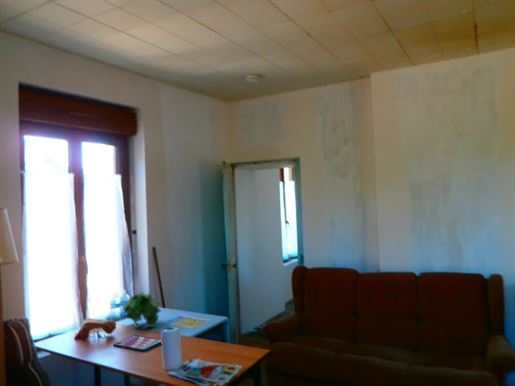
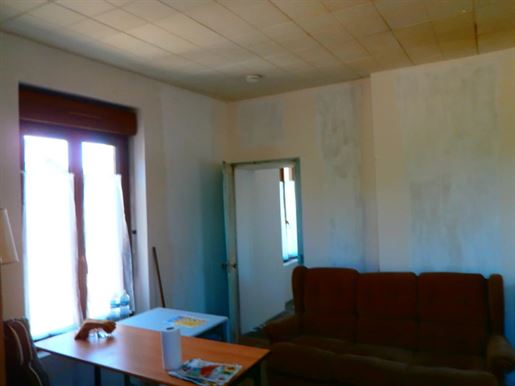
- video game case (139, 342)
- plant (143, 307)
